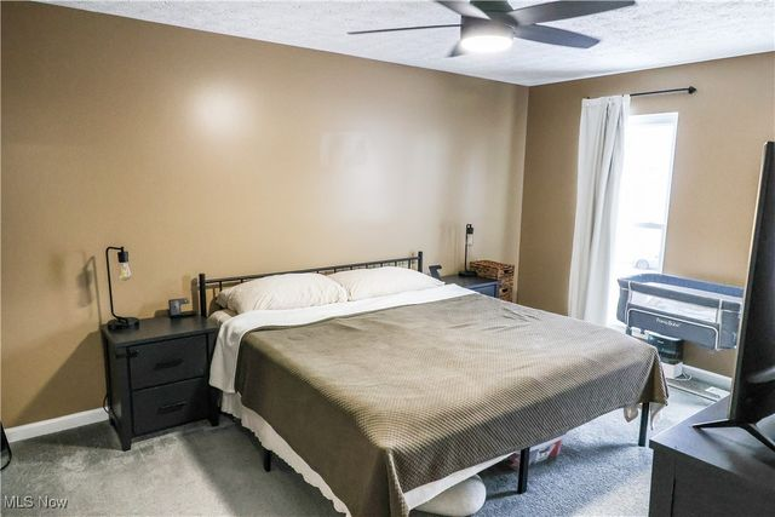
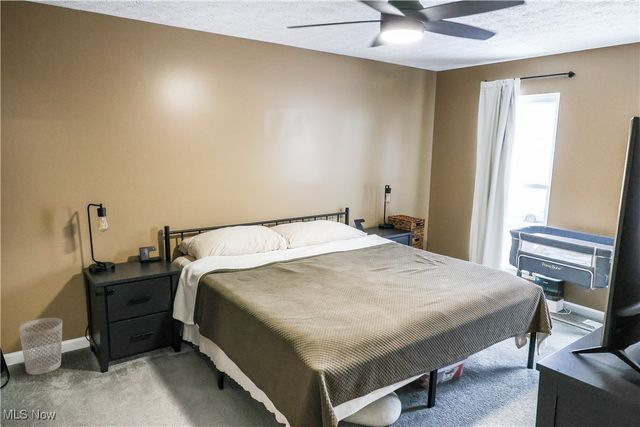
+ wastebasket (42, 346)
